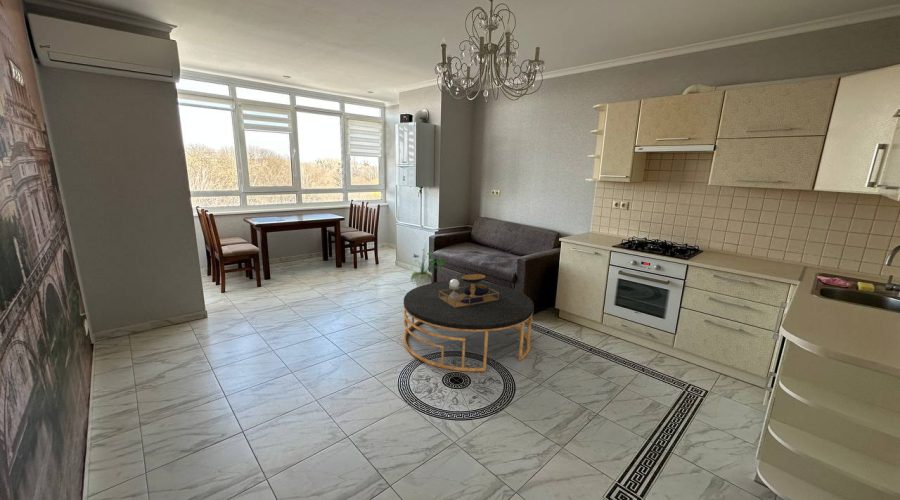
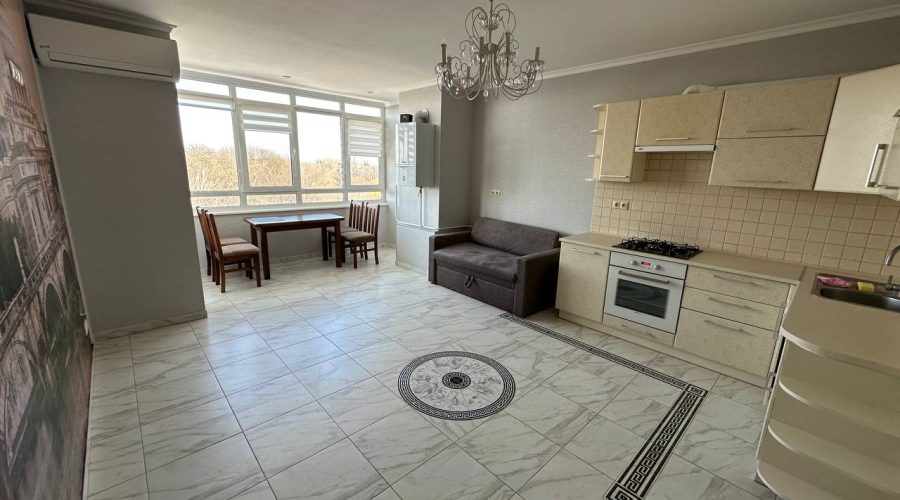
- potted plant (428, 266)
- coffee table (467, 307)
